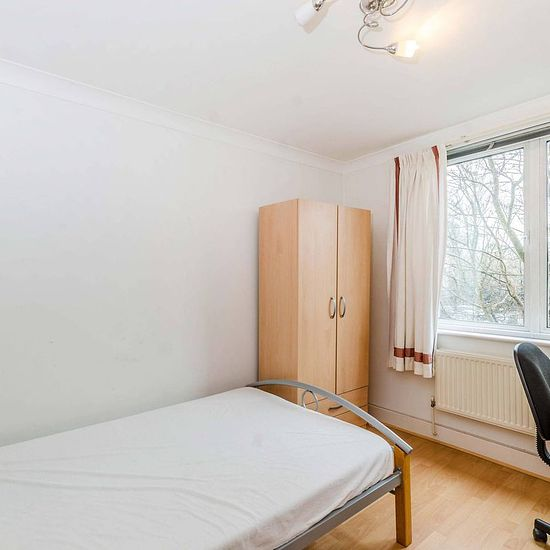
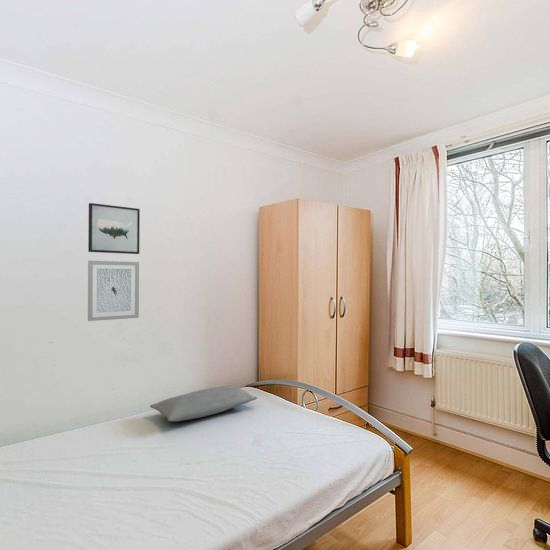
+ wall art (114, 290)
+ pillow (205, 402)
+ wall art (114, 229)
